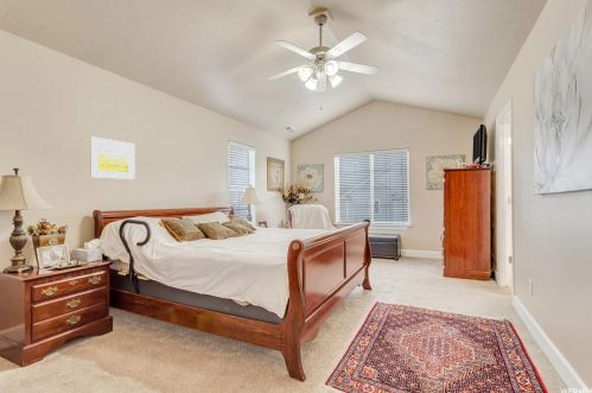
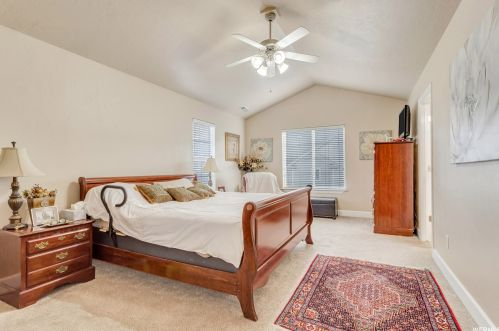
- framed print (114, 159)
